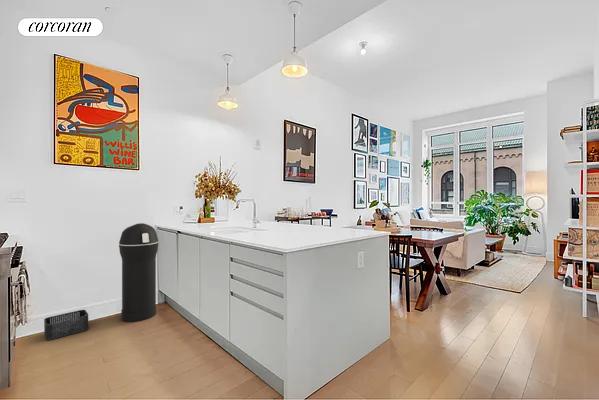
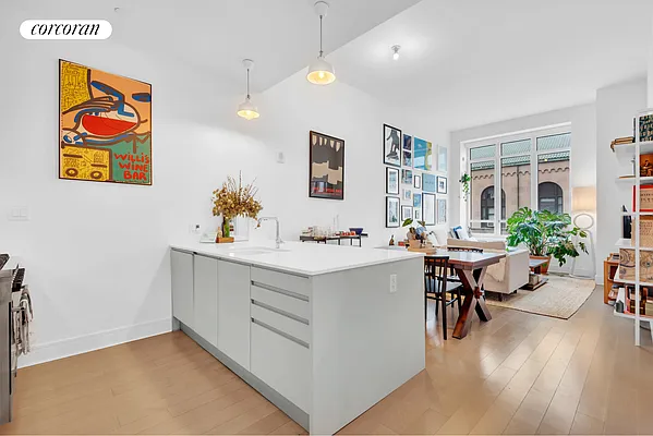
- storage bin (66, 324)
- trash can (139, 269)
